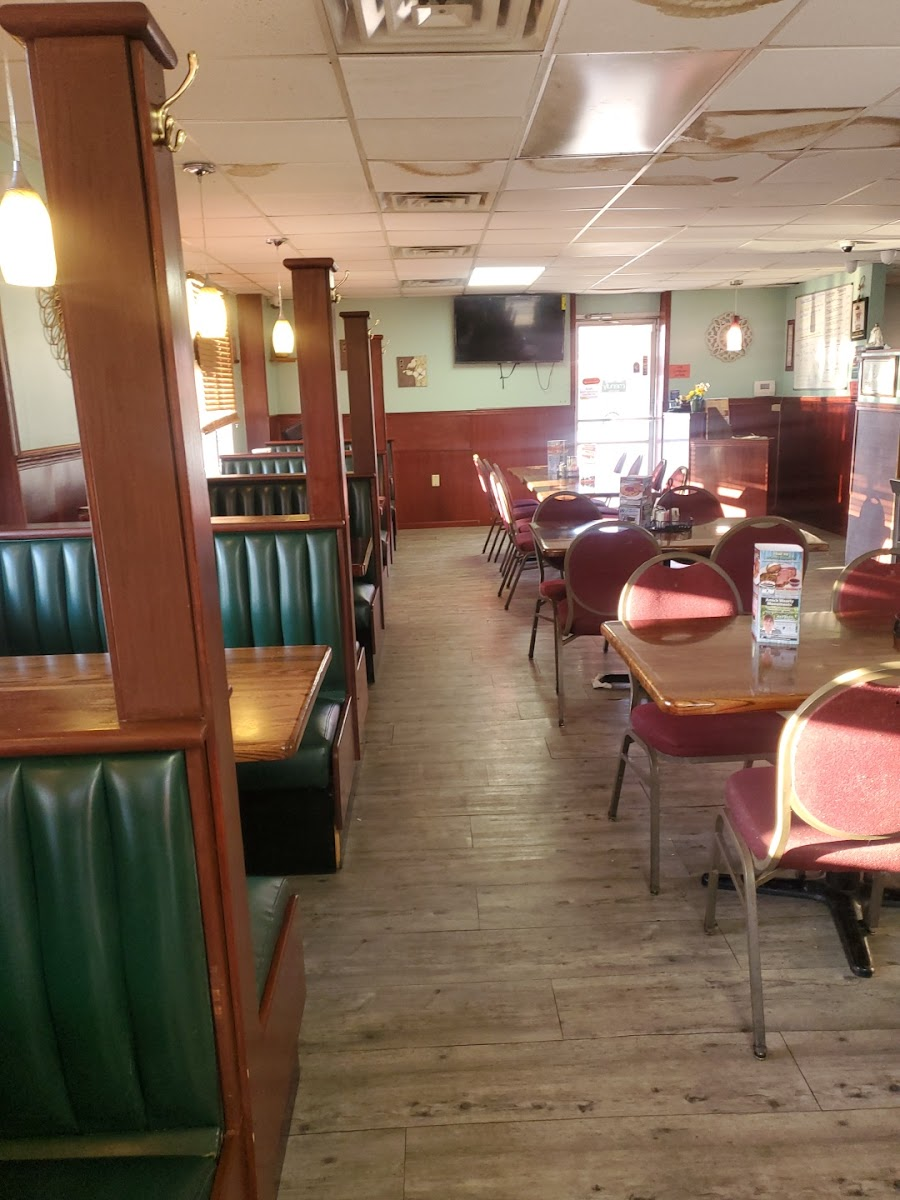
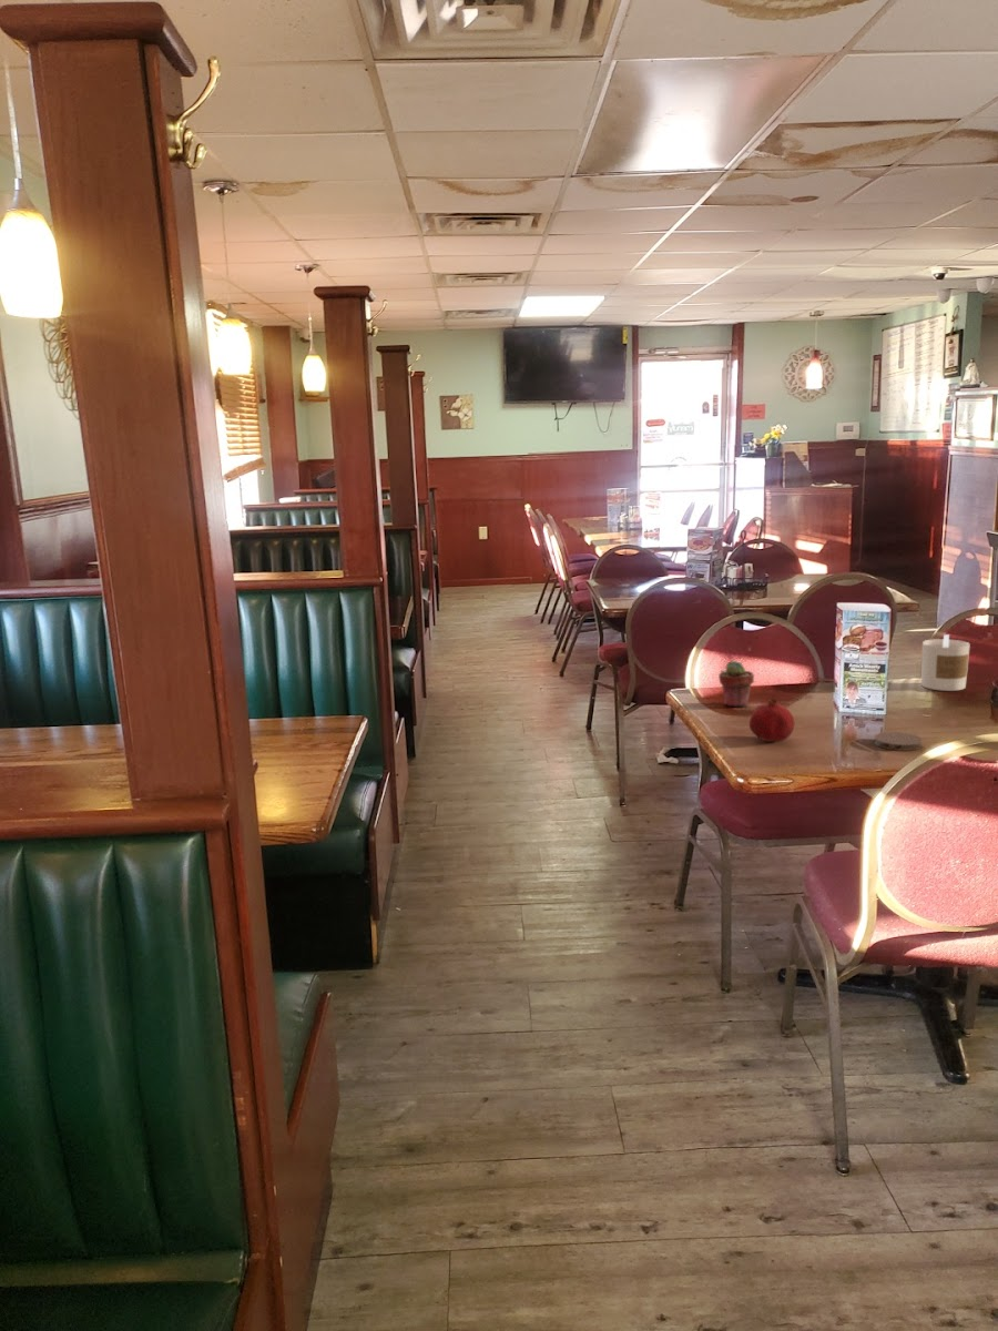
+ fruit (771, 719)
+ coaster (897, 741)
+ candle (945, 660)
+ potted succulent (735, 682)
